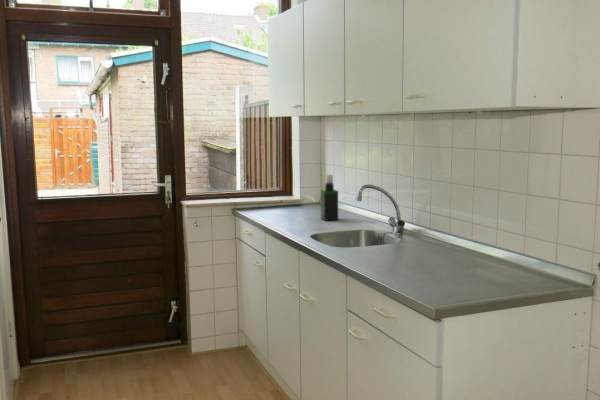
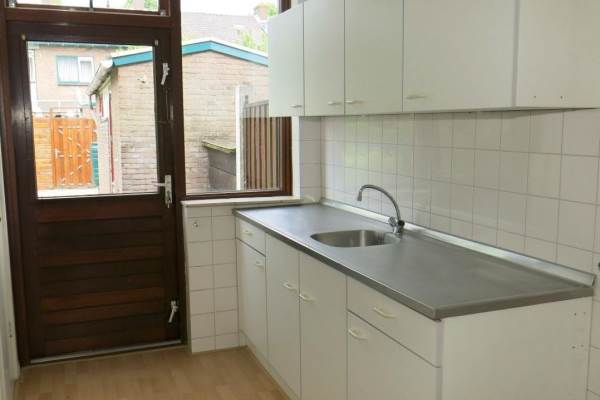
- spray bottle (329, 197)
